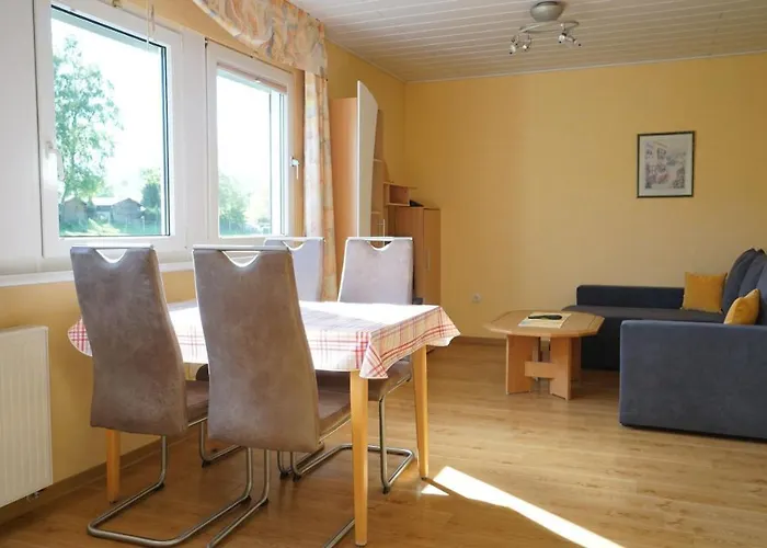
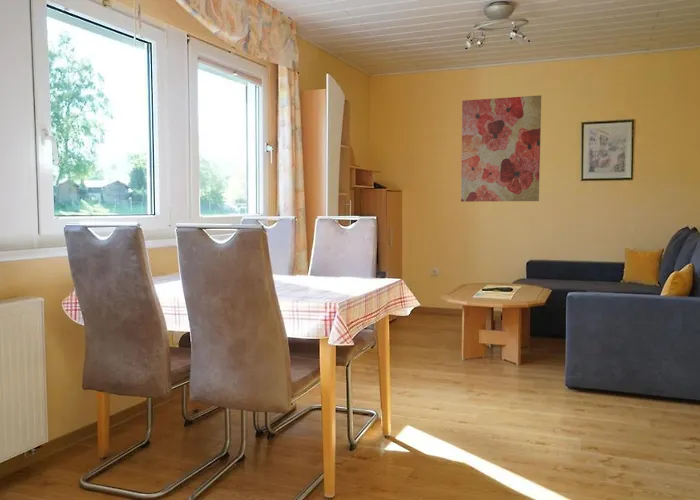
+ wall art (500, 150)
